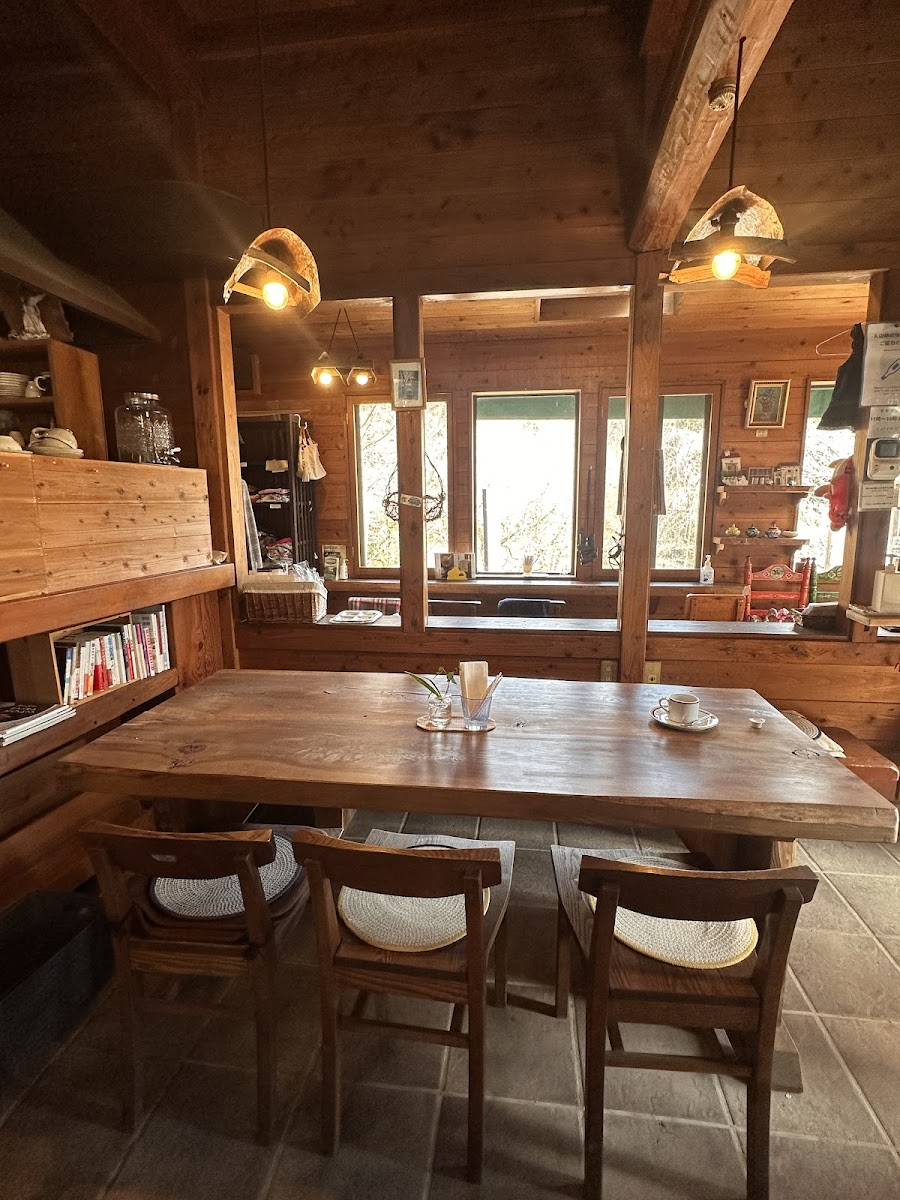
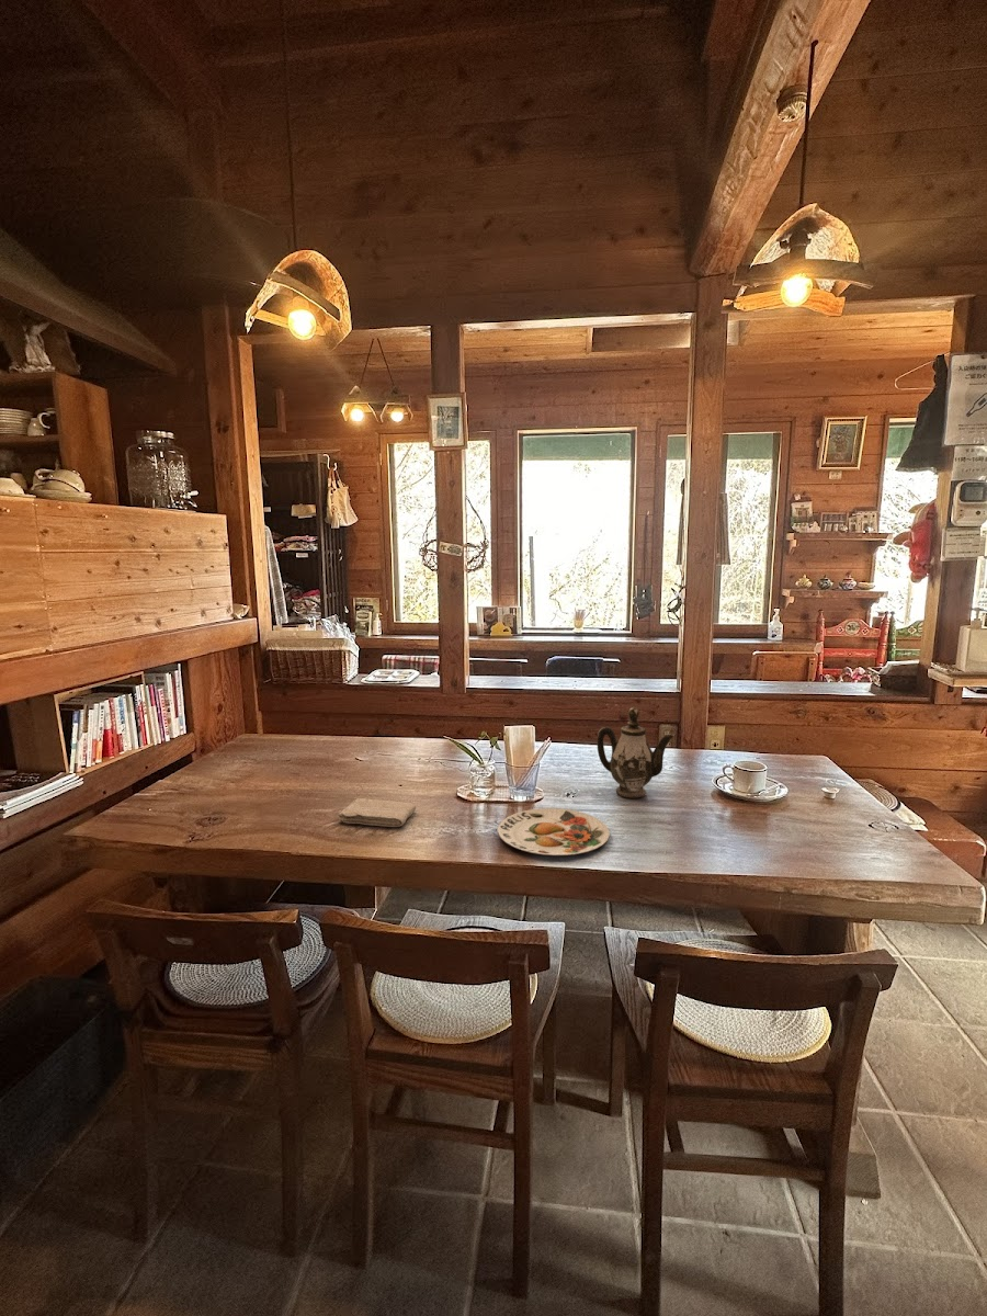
+ washcloth (377, 810)
+ plate (553, 831)
+ teapot (634, 750)
